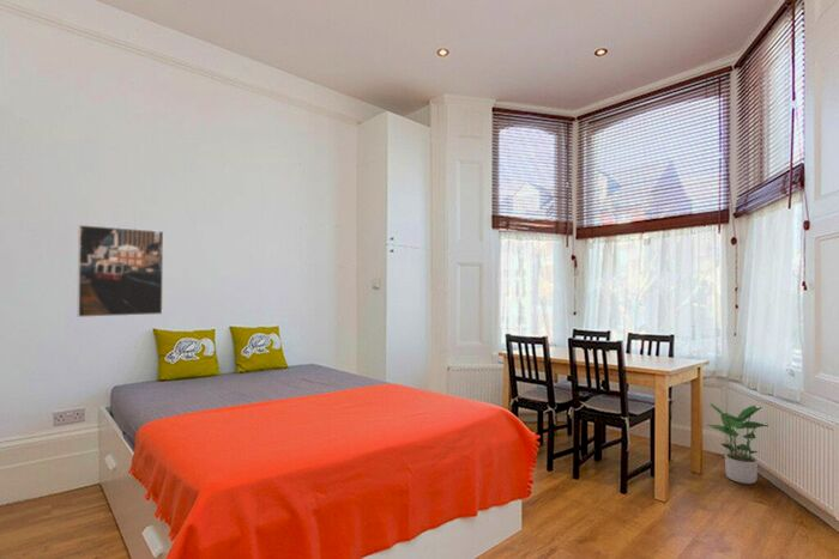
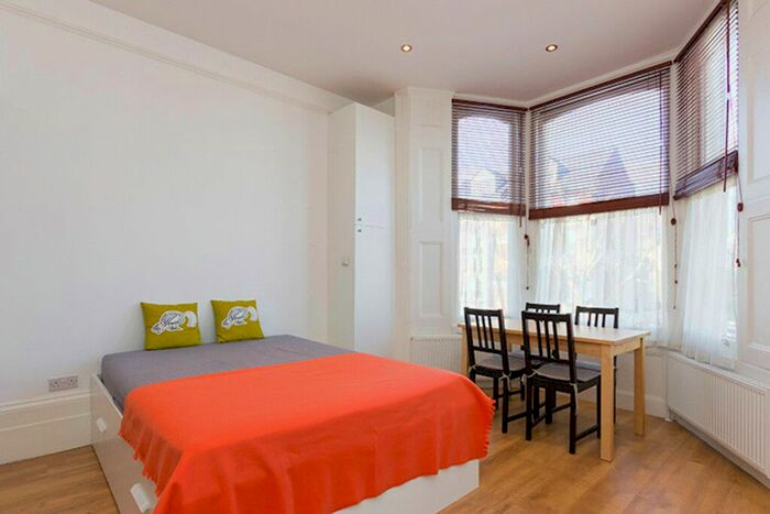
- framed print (122, 272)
- potted plant (735, 438)
